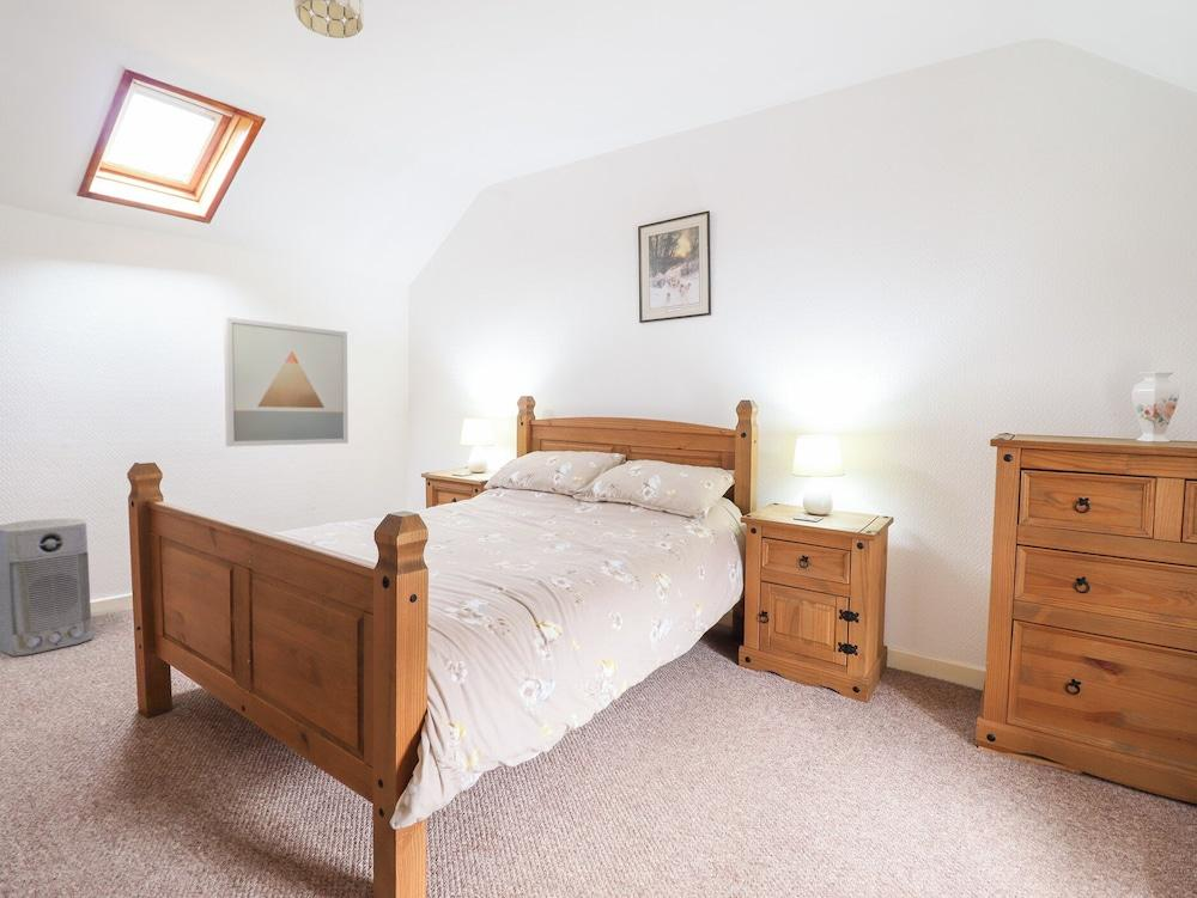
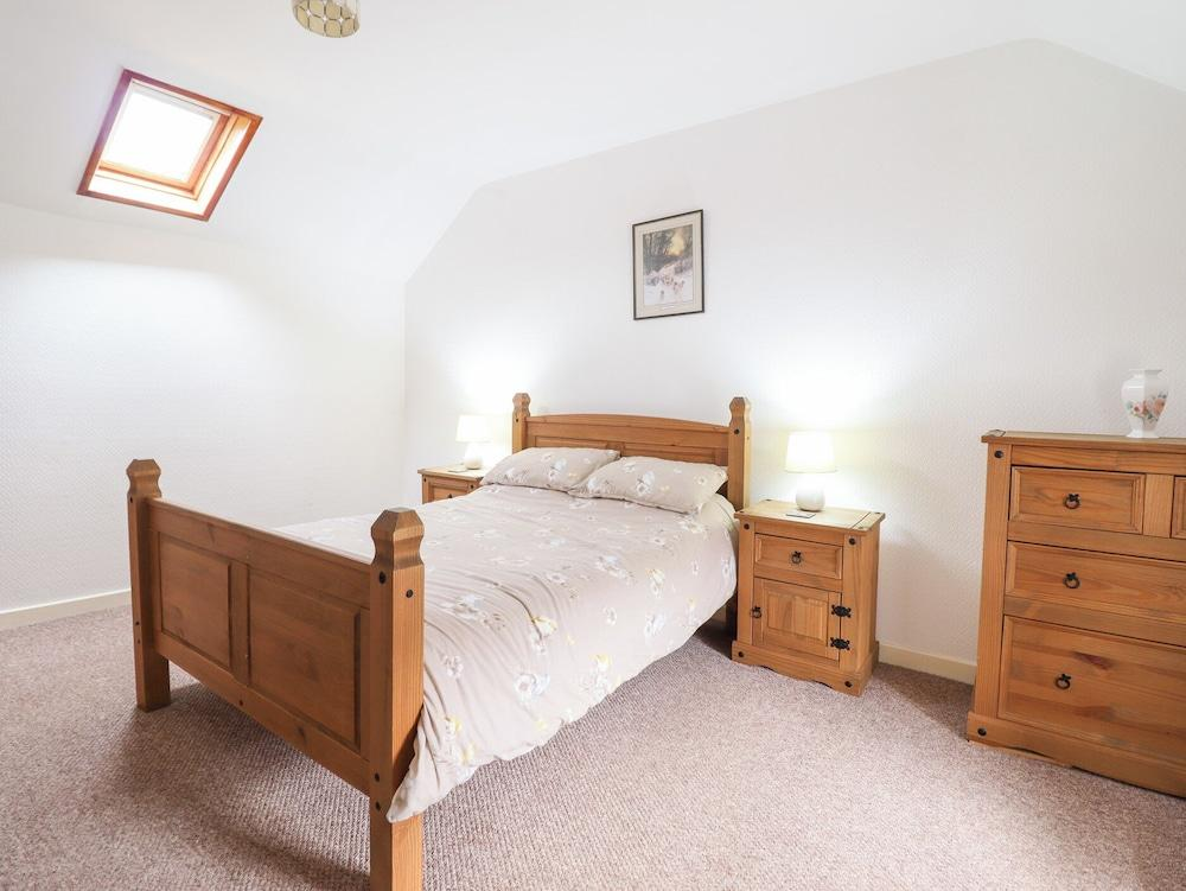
- air purifier (43, 581)
- wall art (290, 385)
